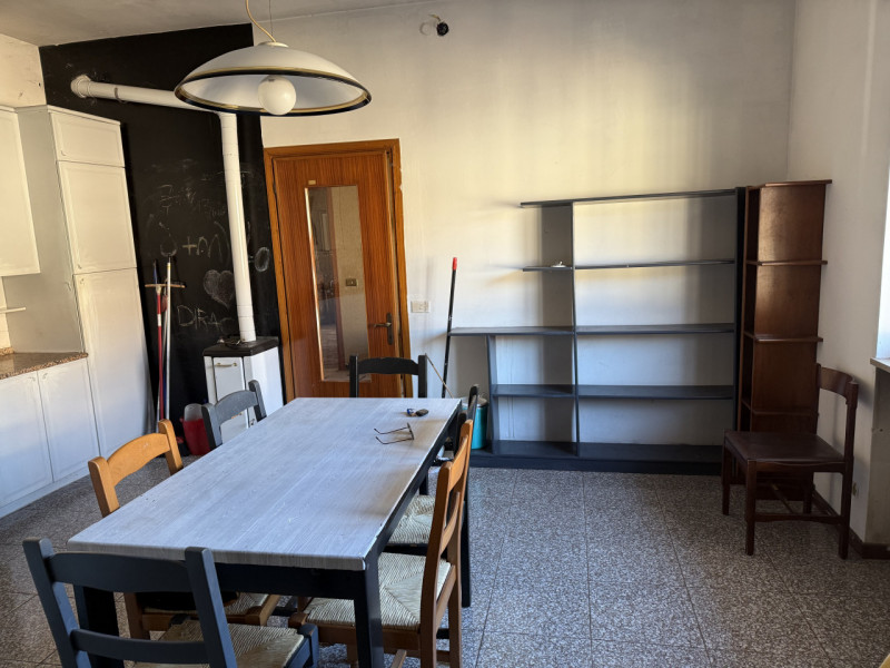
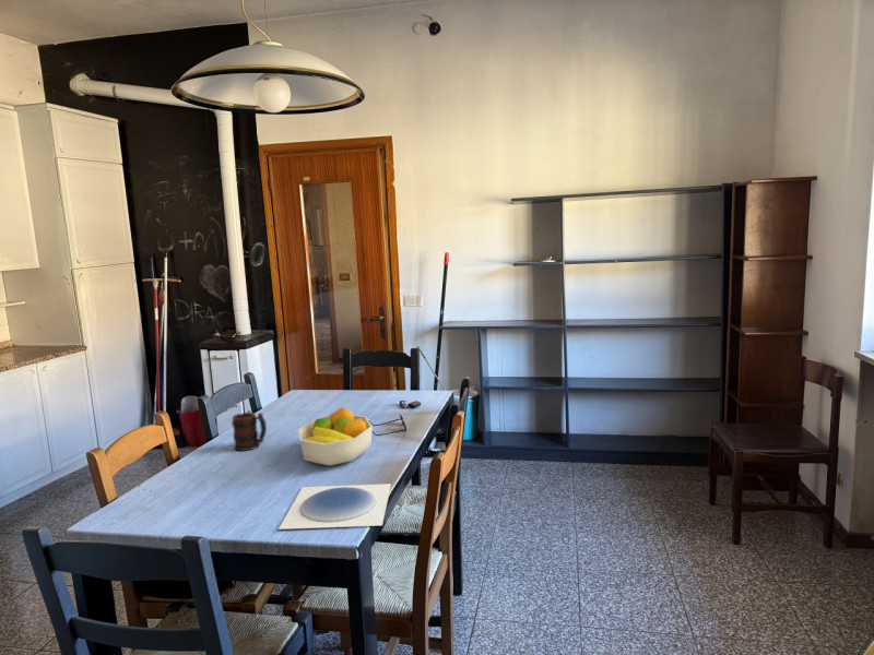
+ fruit bowl (335, 434)
+ plate (339, 500)
+ mug (250, 429)
